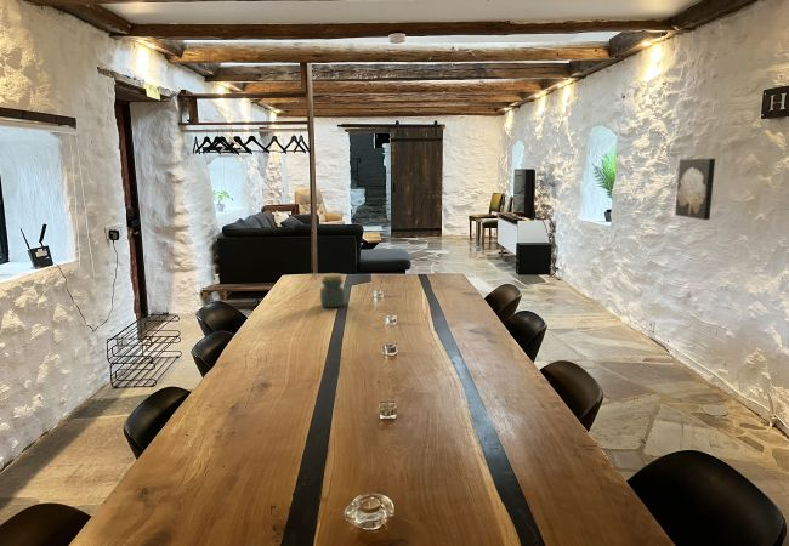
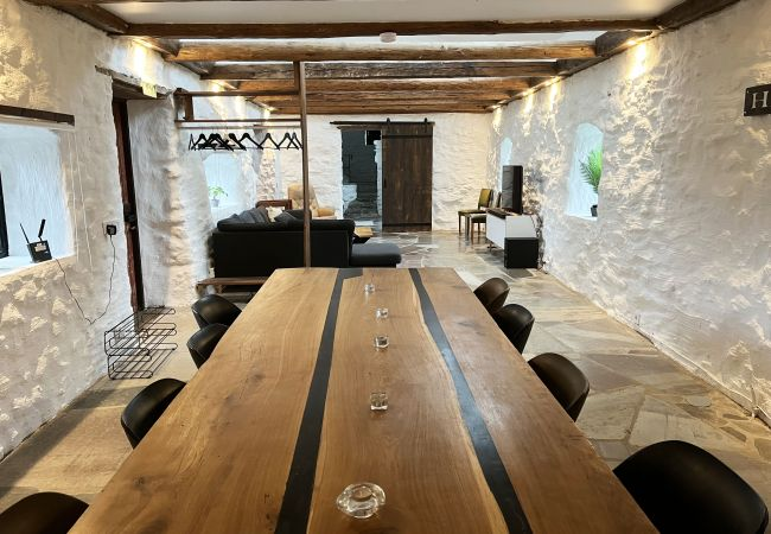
- jar (333, 290)
- wall art (694, 188)
